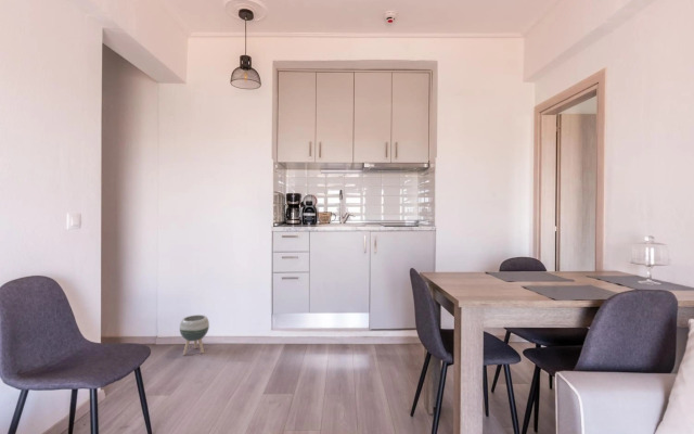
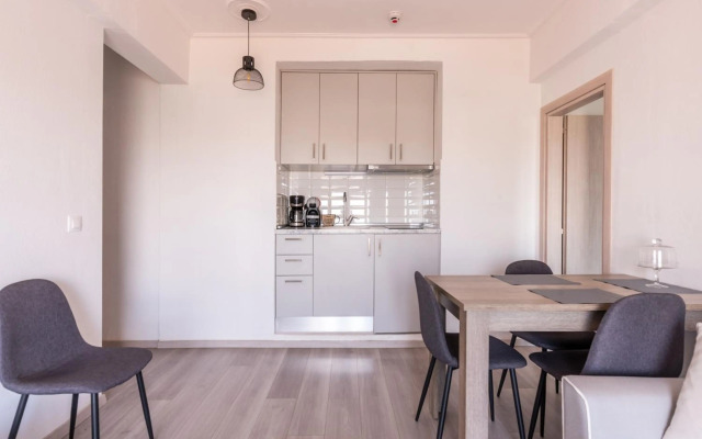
- planter (194, 334)
